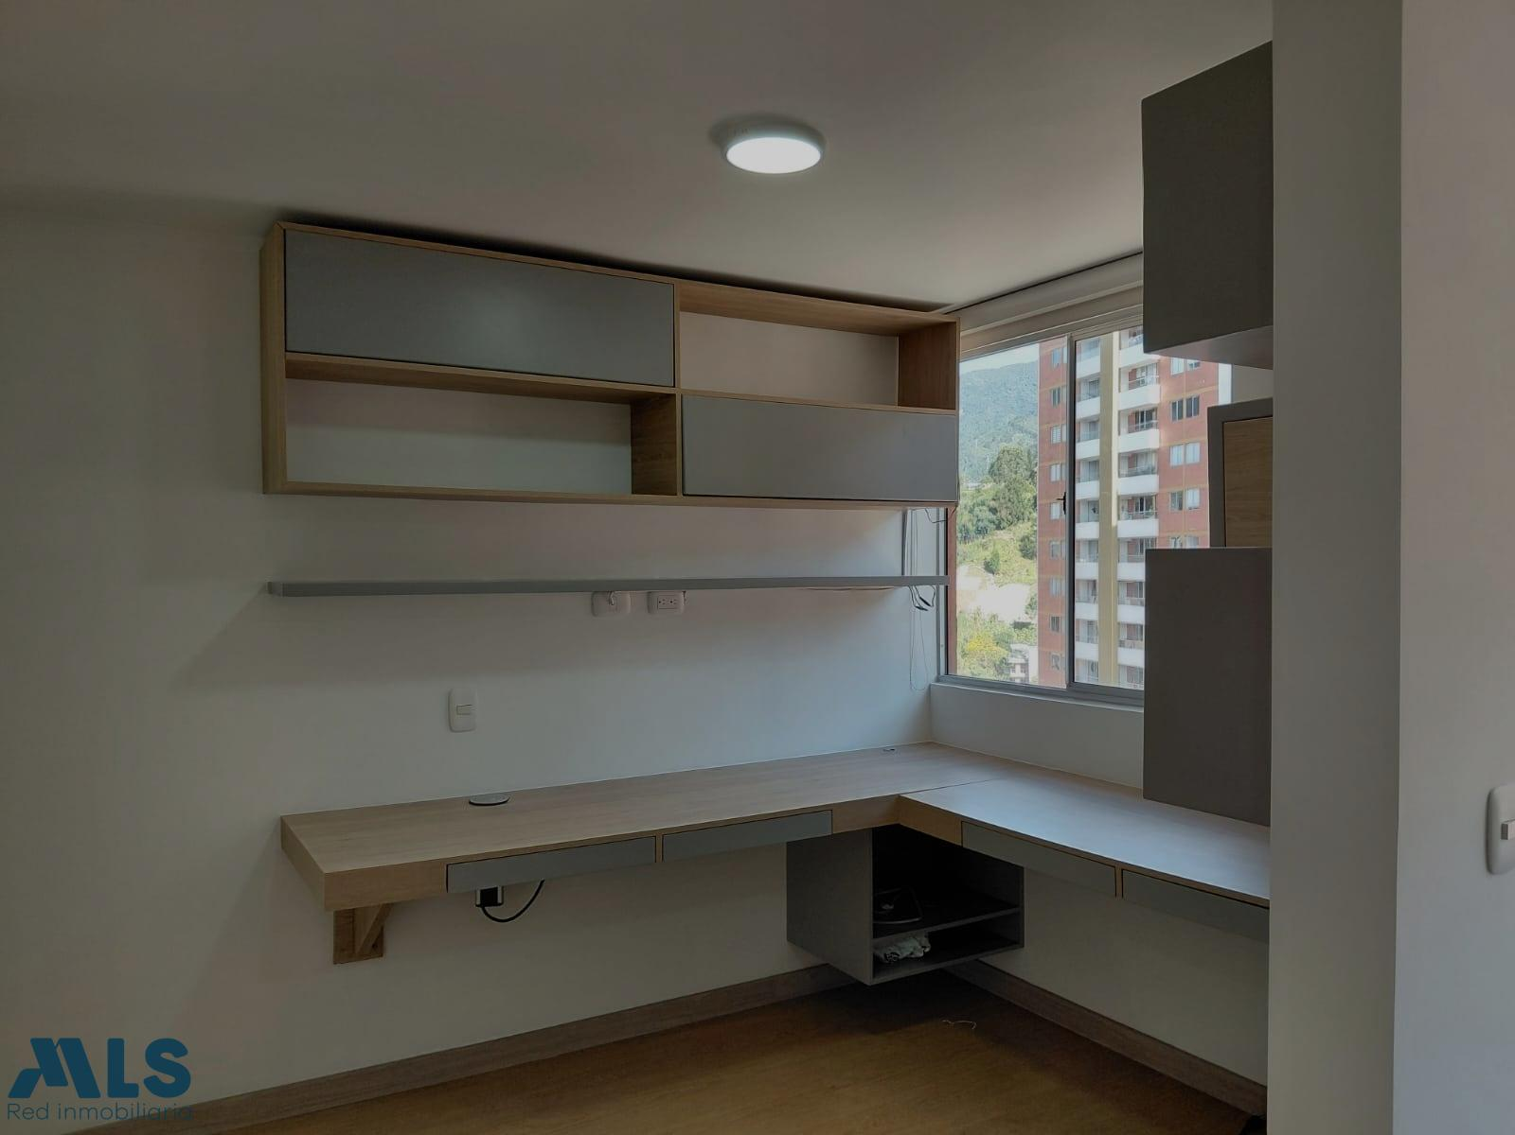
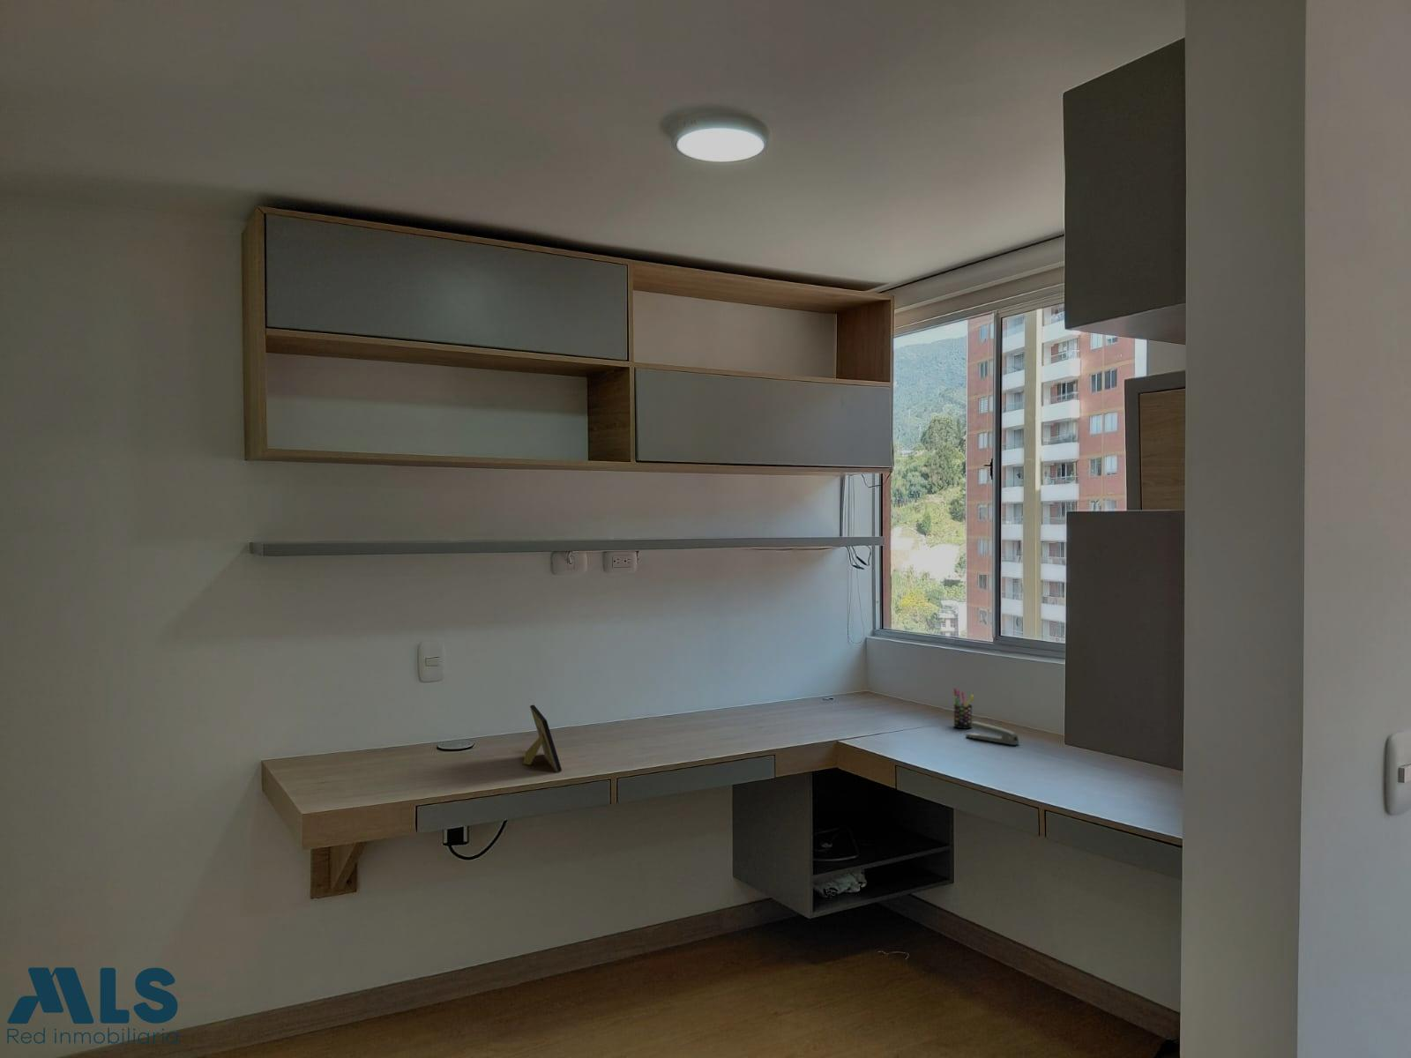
+ pen holder (960, 708)
+ stapler (991, 731)
+ picture frame (539, 737)
